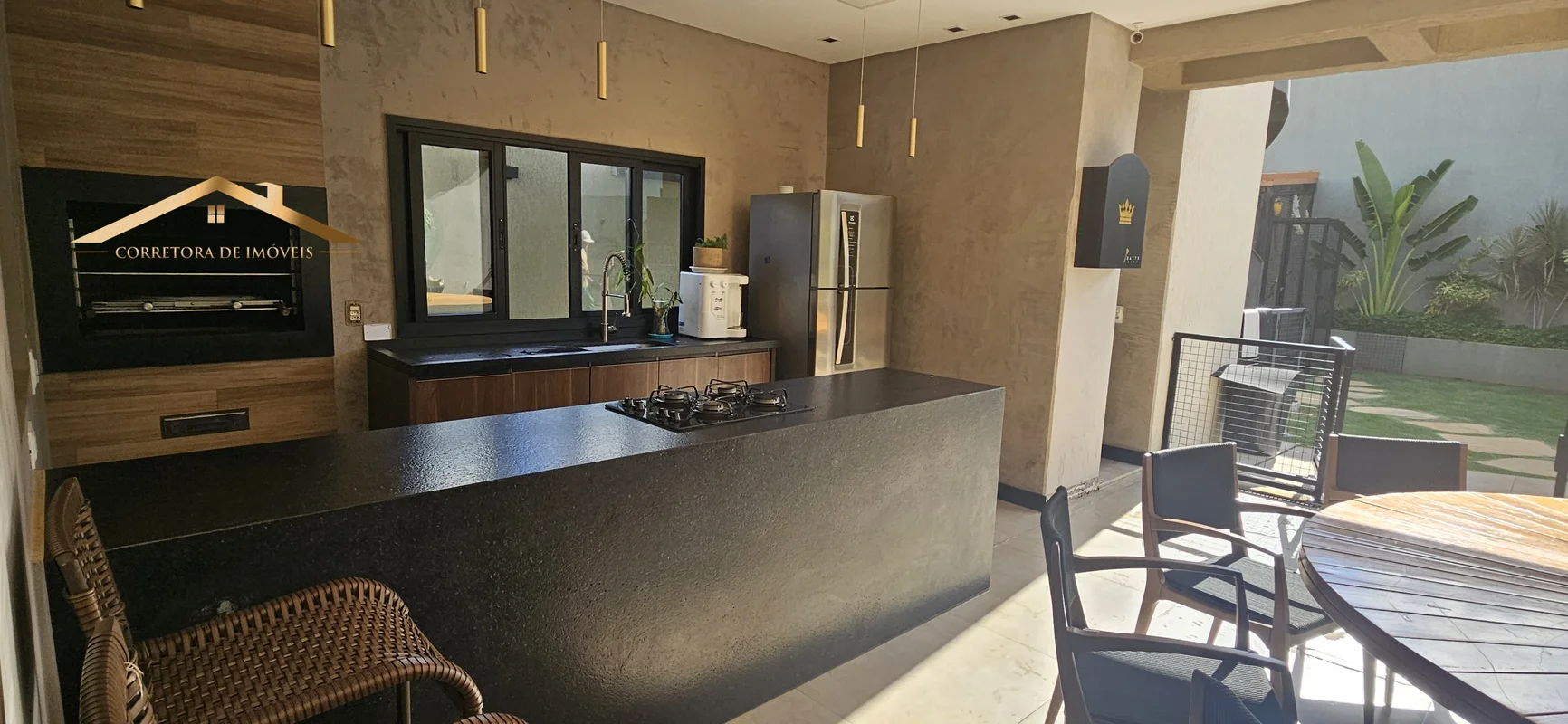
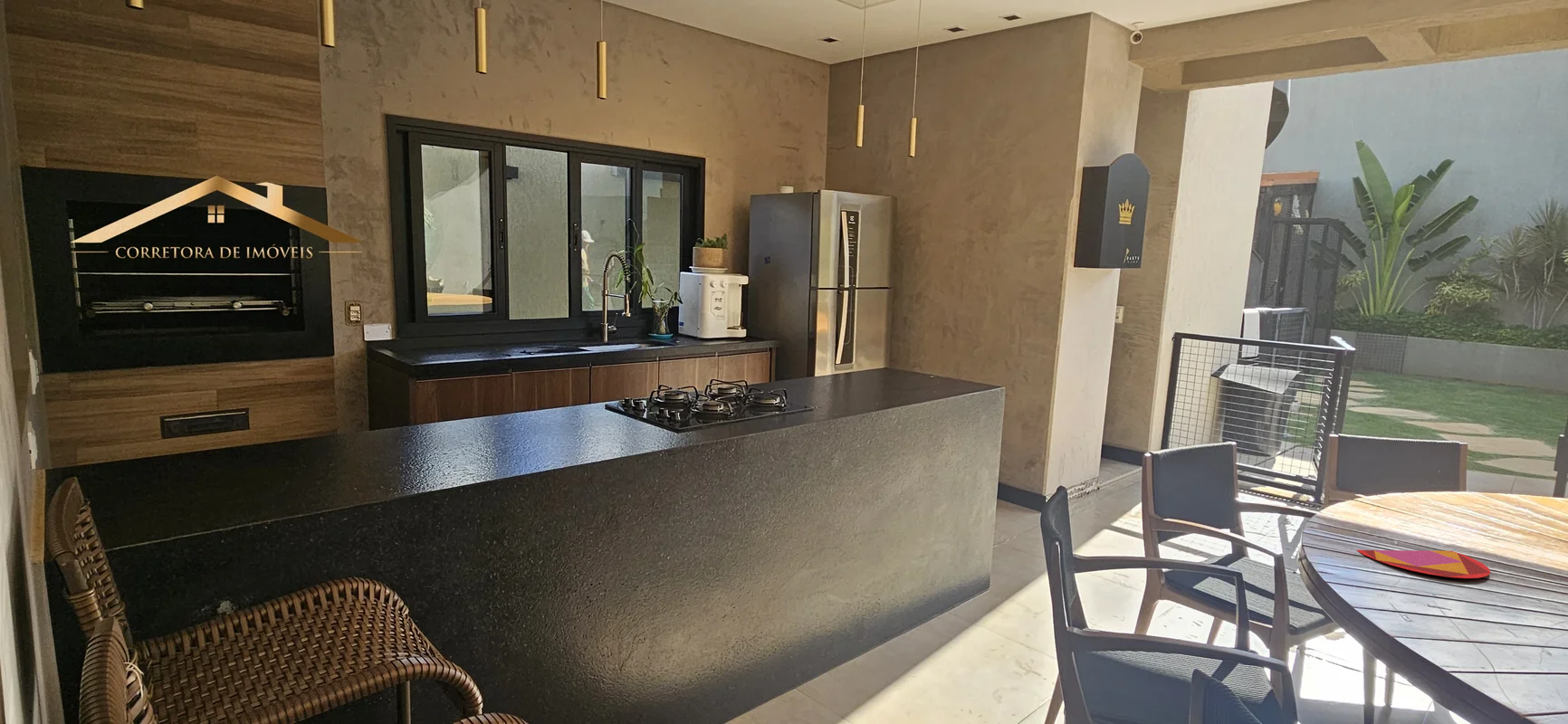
+ plate (1417, 556)
